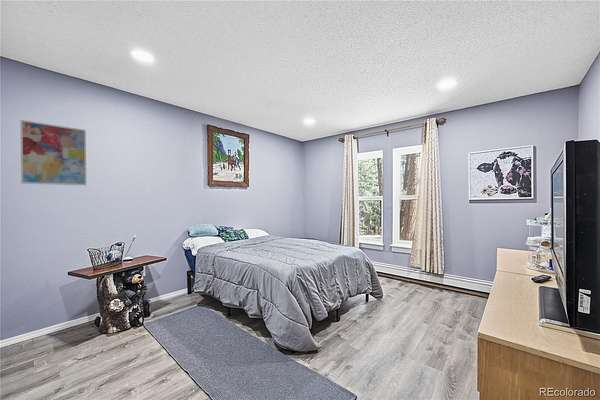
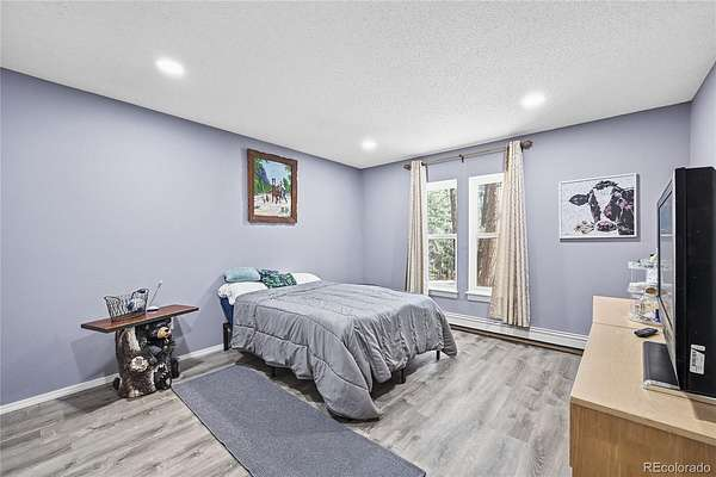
- wall art (55, 155)
